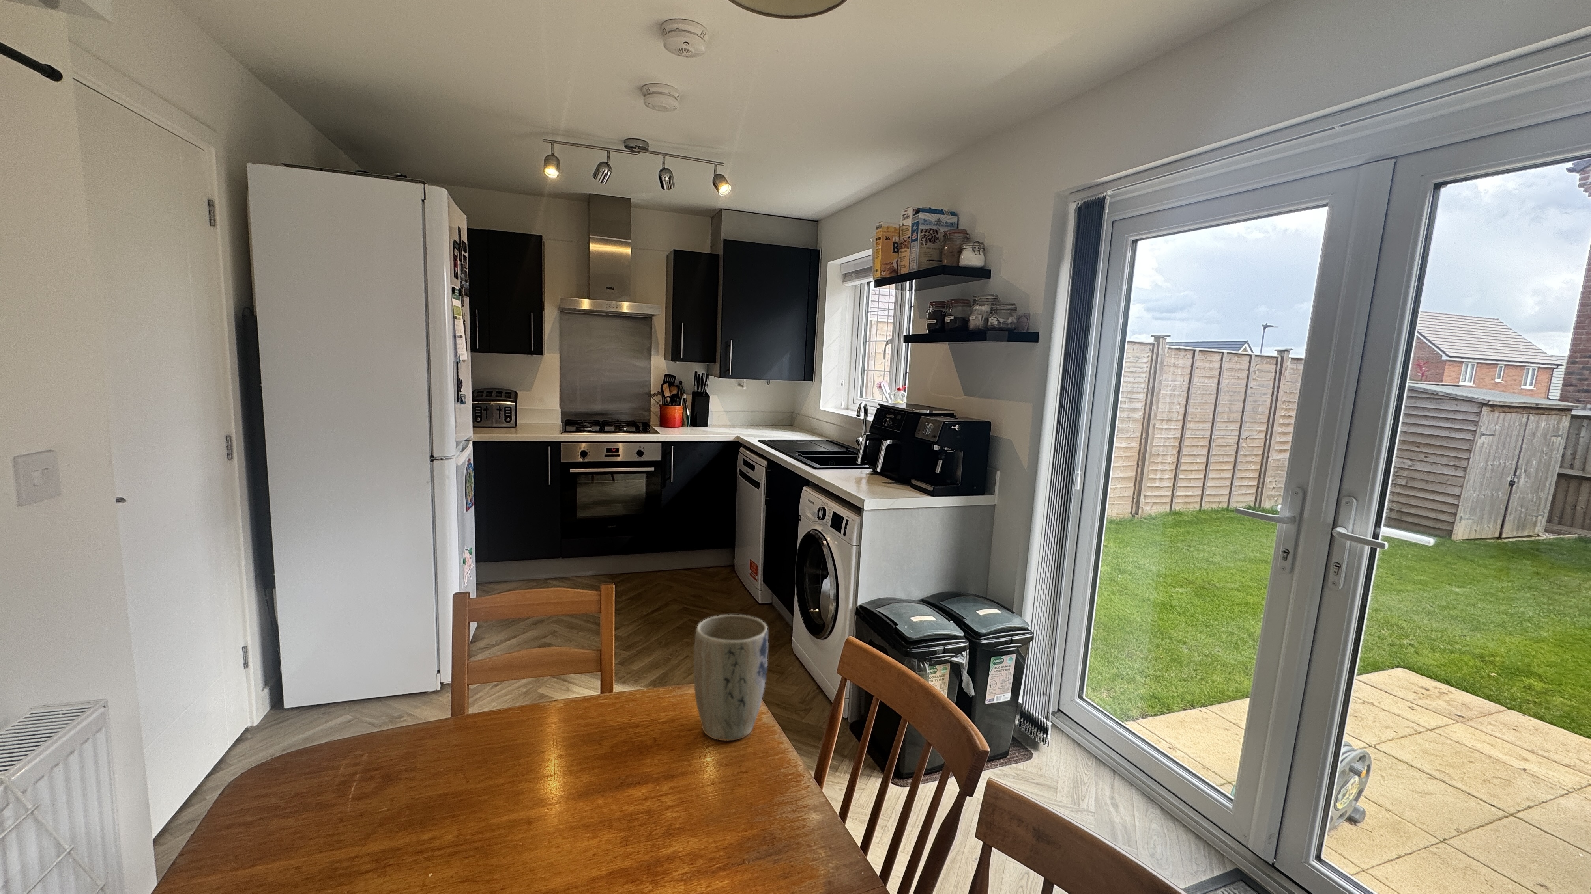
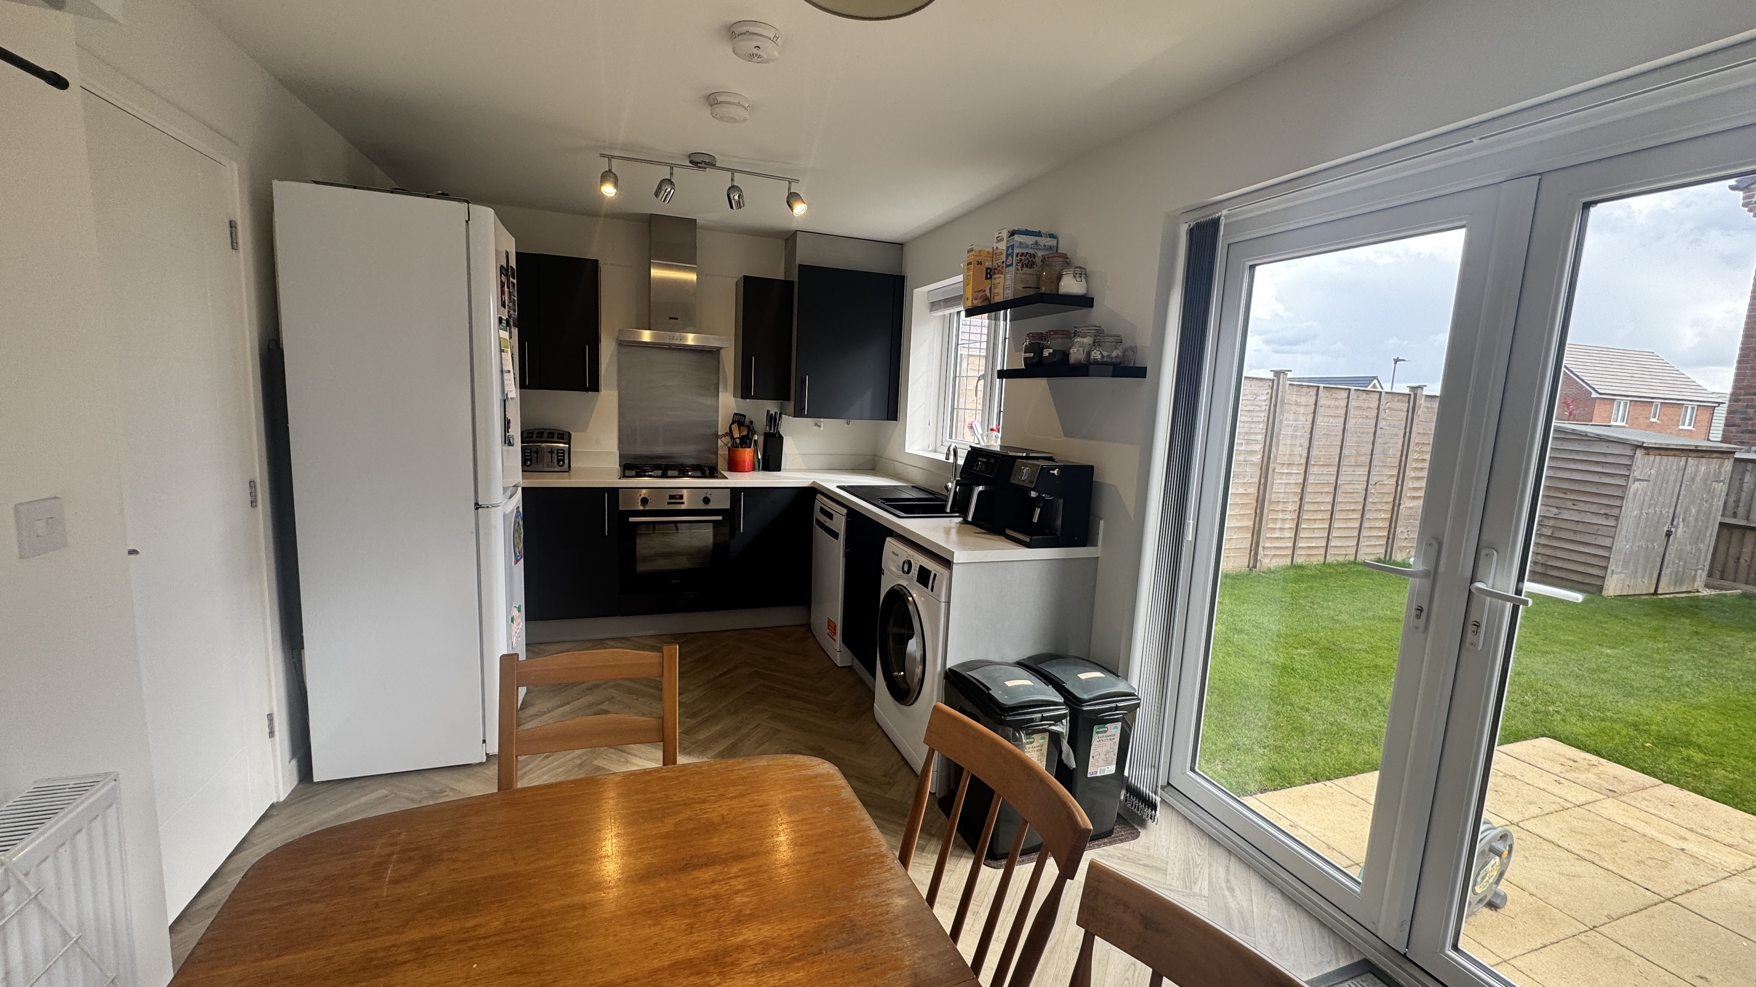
- plant pot (730, 677)
